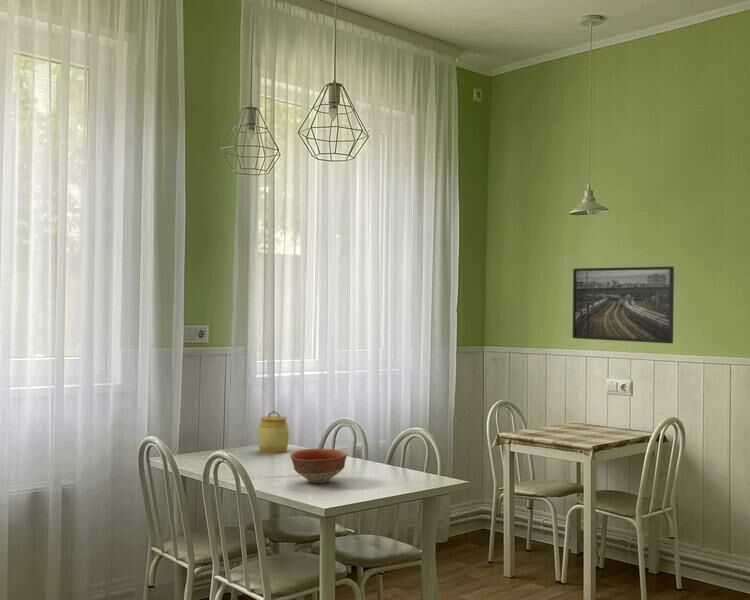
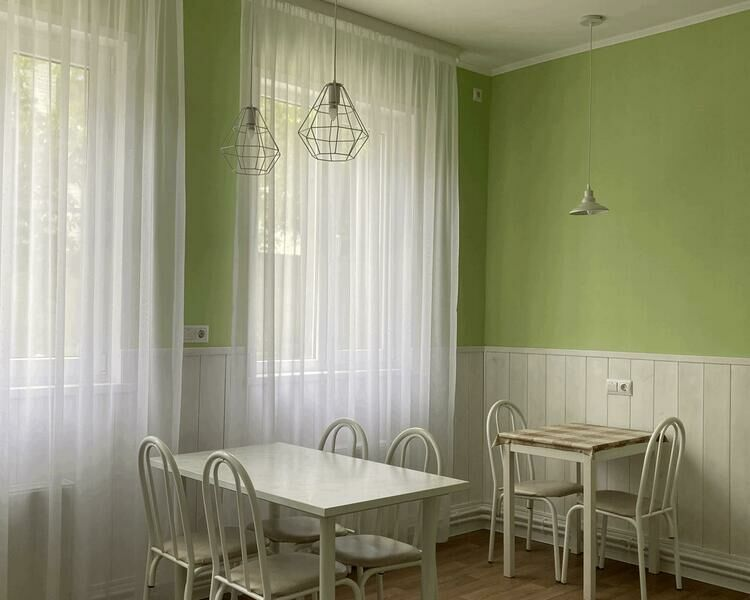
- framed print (620, 304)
- bowl (318, 467)
- jar (273, 430)
